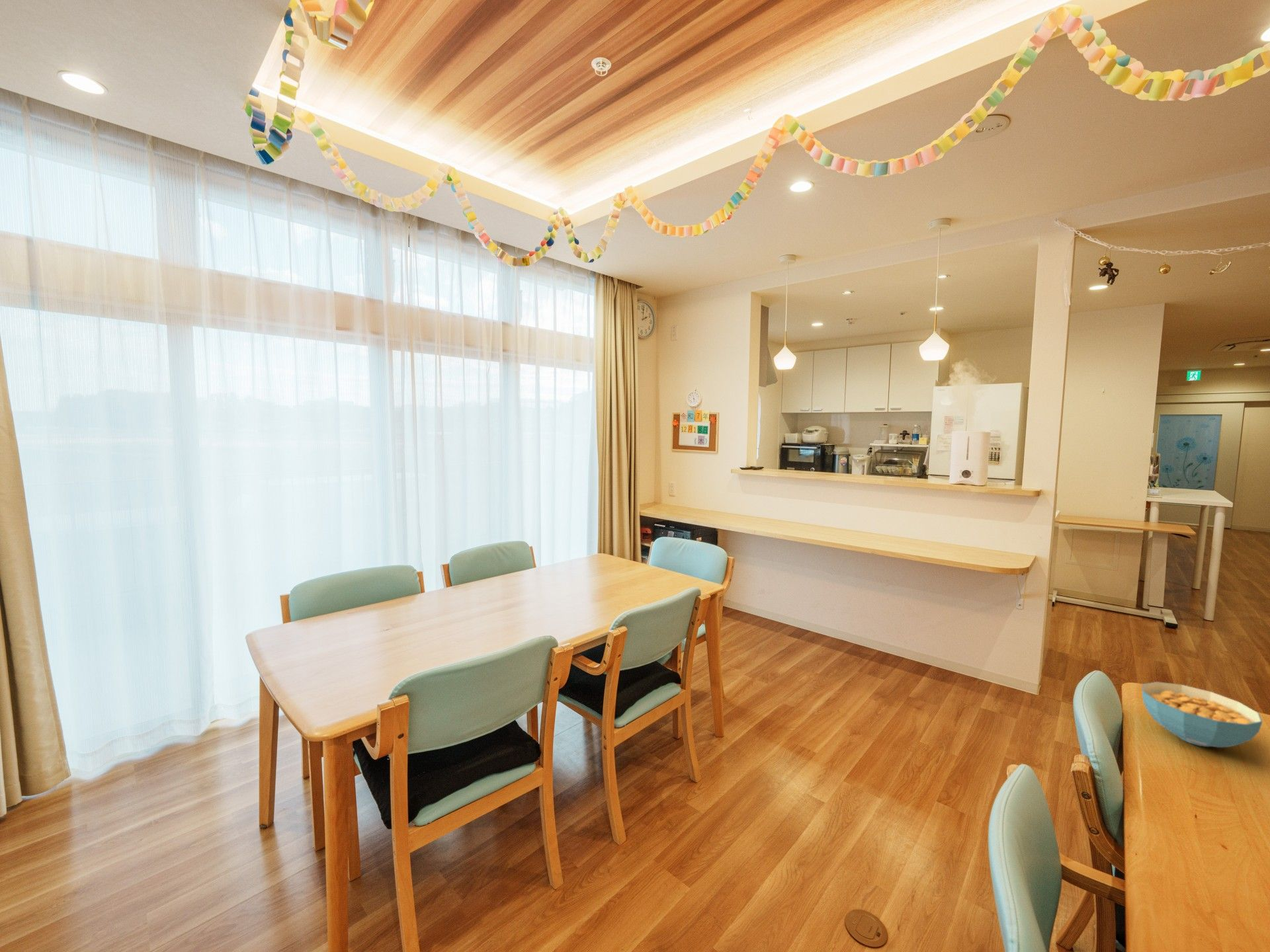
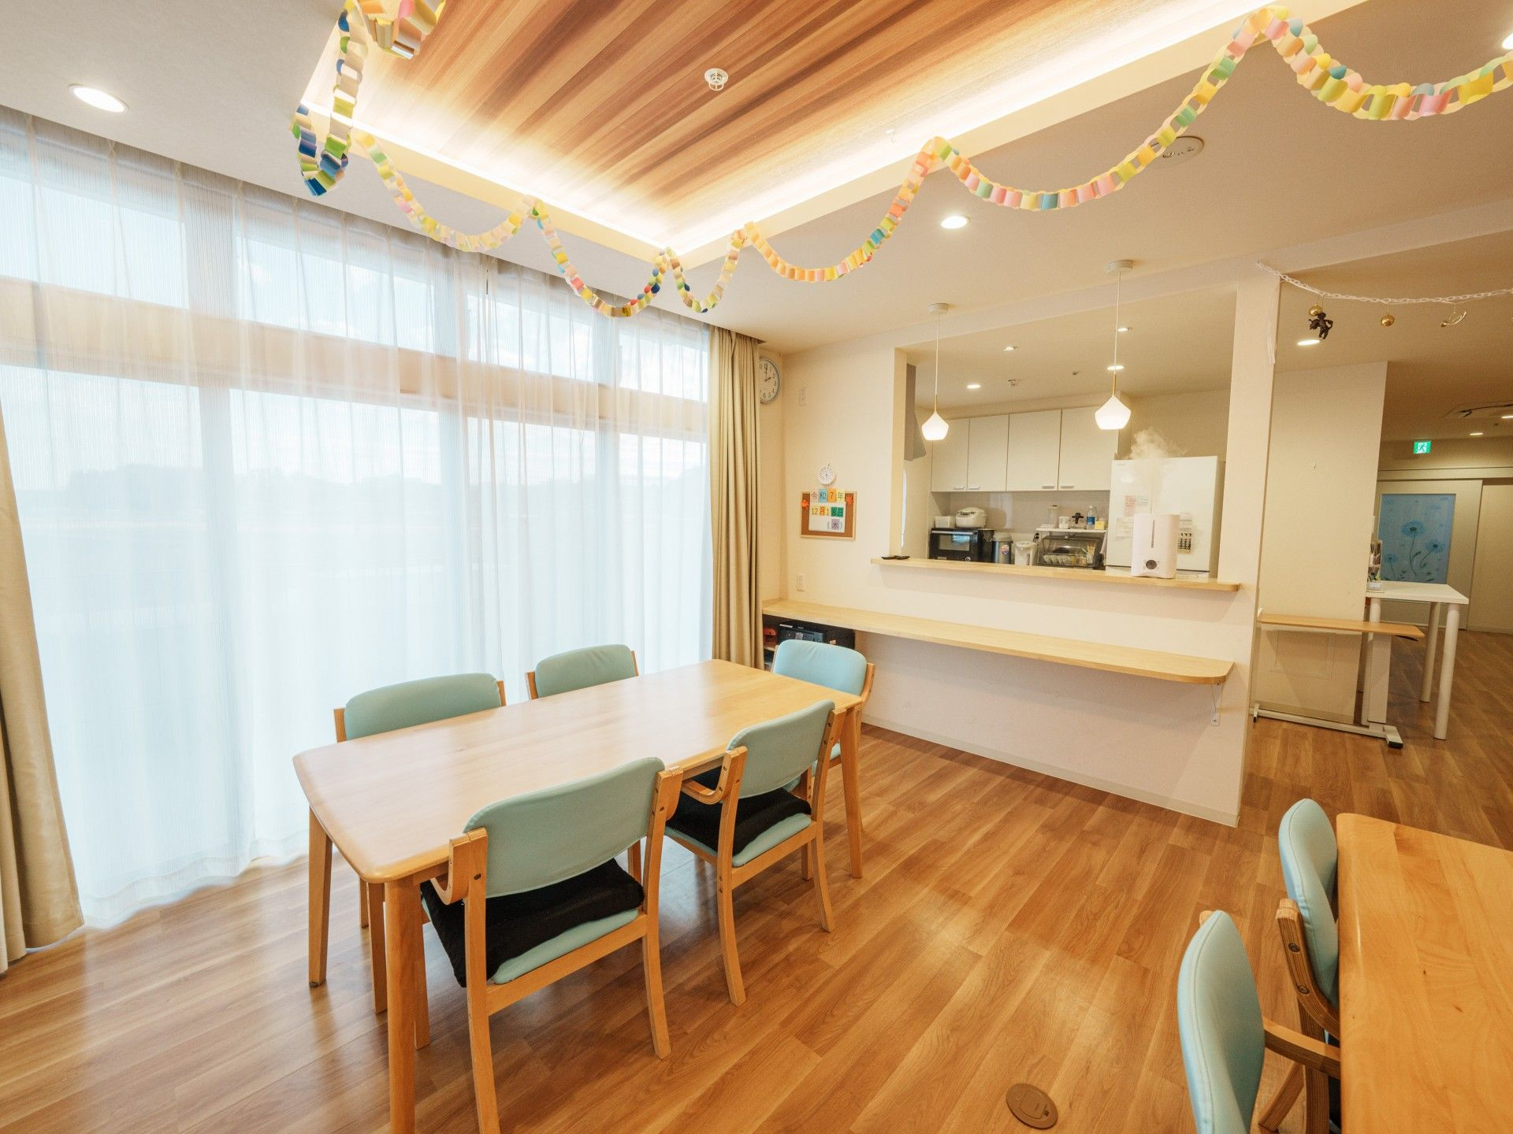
- cereal bowl (1196, 721)
